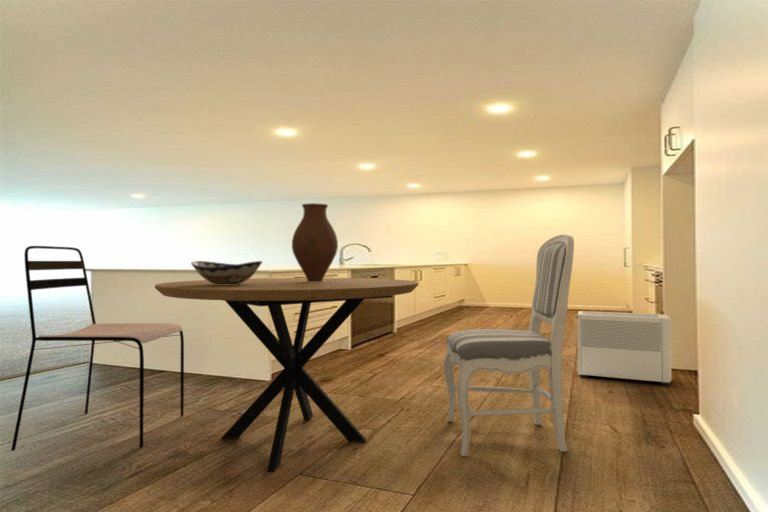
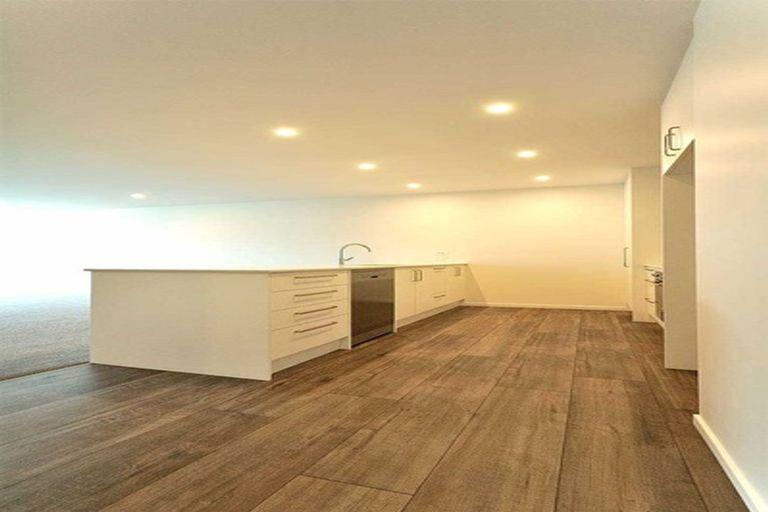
- dining chair (508, 335)
- decorative bowl (227, 272)
- vase (315, 242)
- dining table (293, 360)
- air purifier (622, 345)
- dining chair (107, 338)
